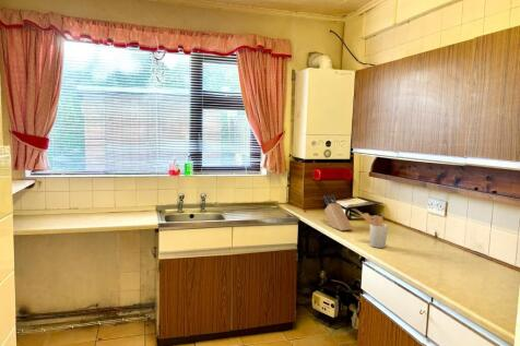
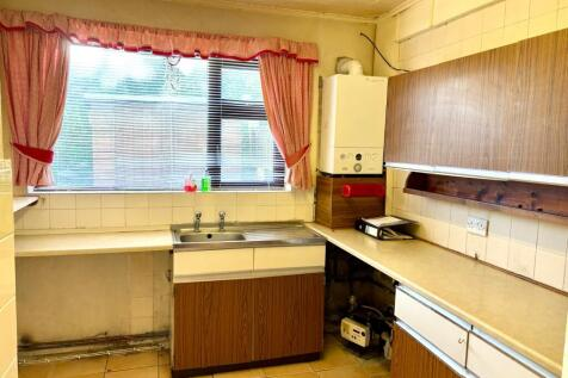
- knife block (336, 211)
- utensil holder (374, 229)
